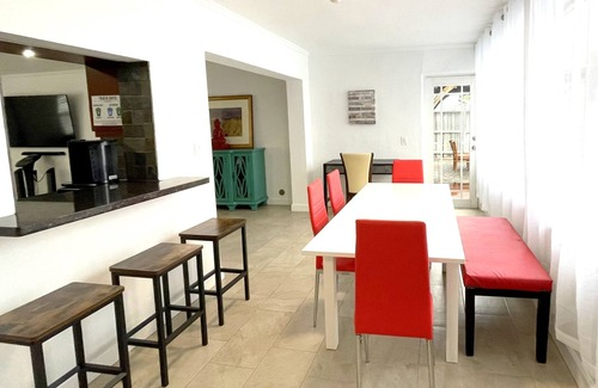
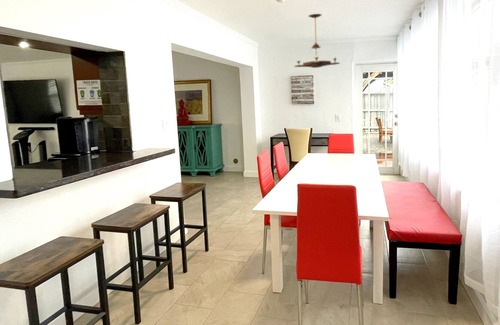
+ chandelier (315, 41)
